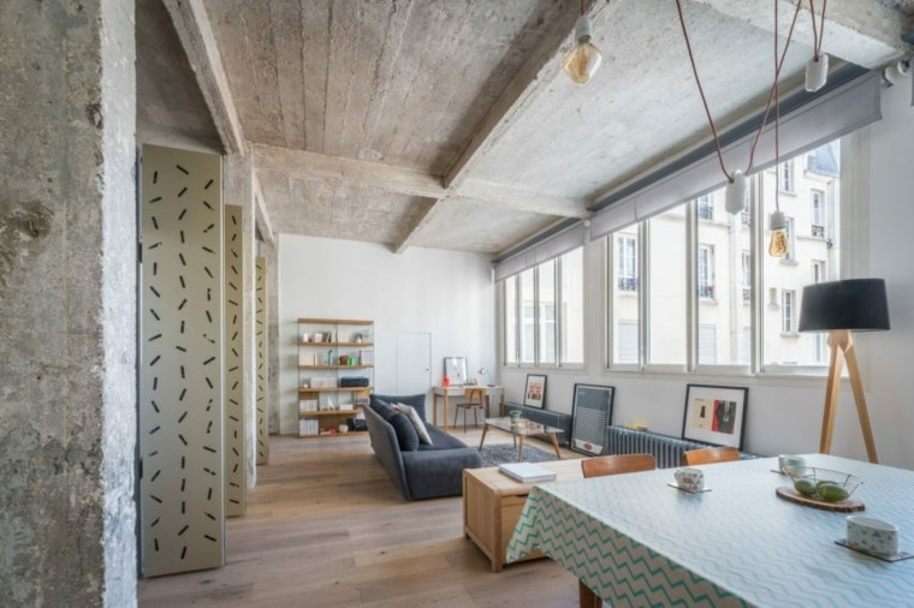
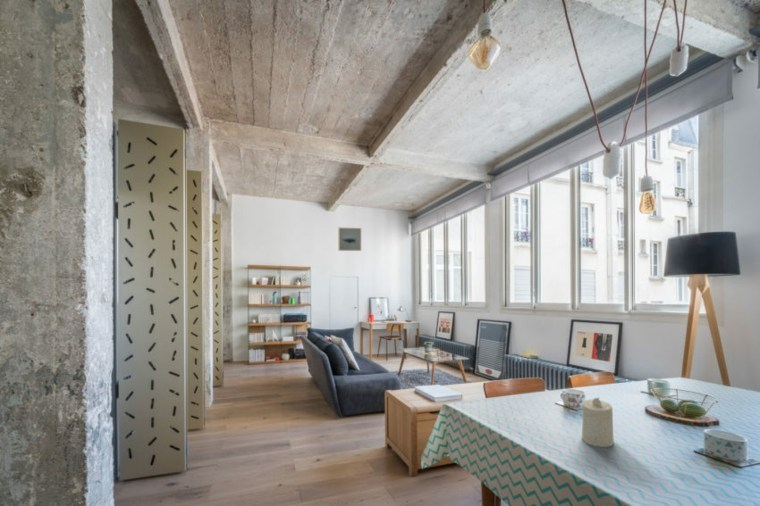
+ wall art (349, 239)
+ candle (597, 419)
